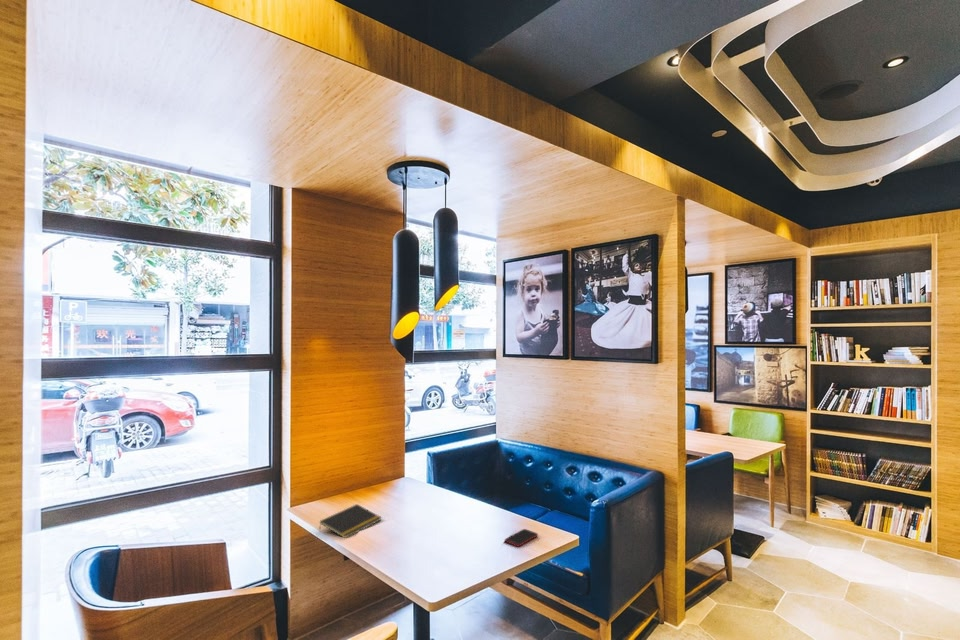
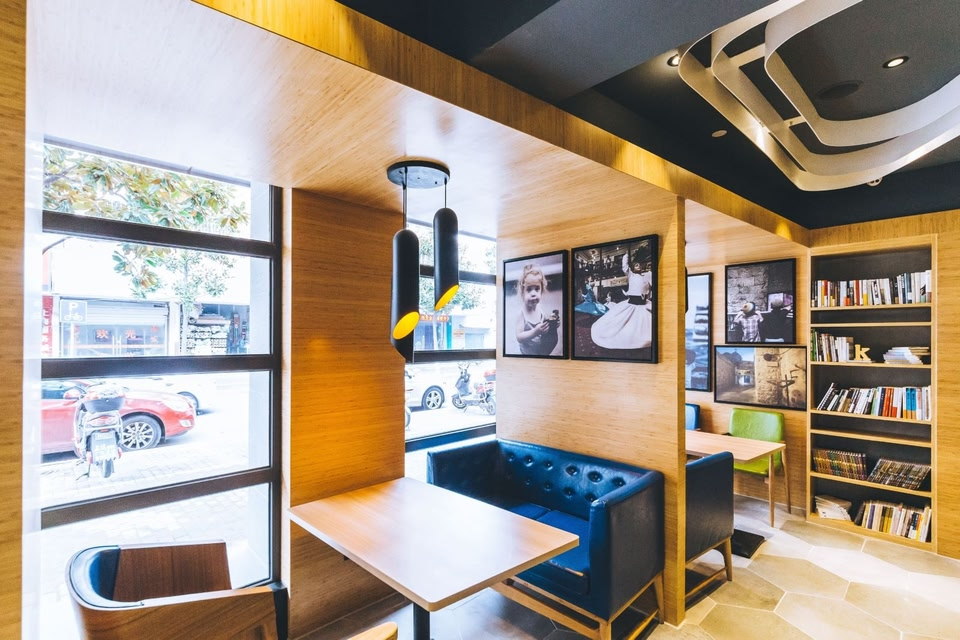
- cell phone (521, 537)
- notepad (351, 520)
